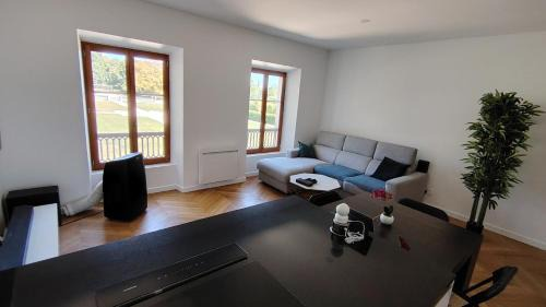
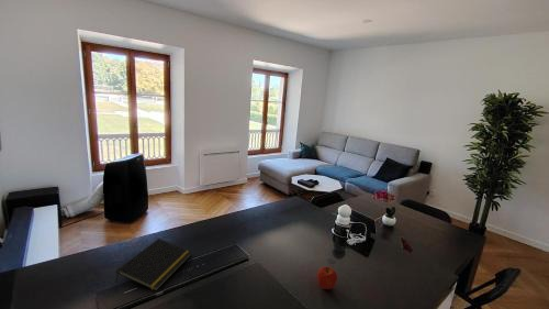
+ fruit (326, 277)
+ notepad (157, 261)
